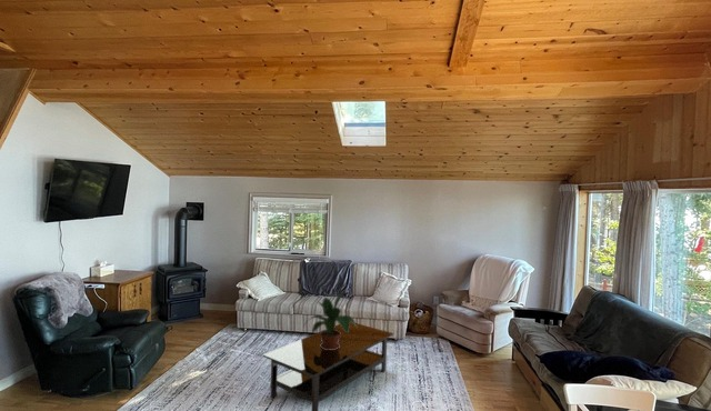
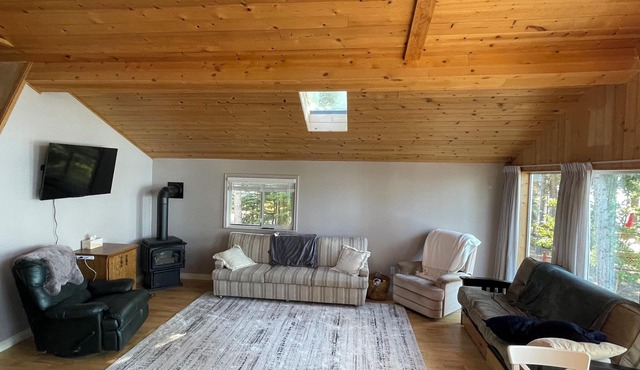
- potted plant (331, 319)
- coffee table (333, 362)
